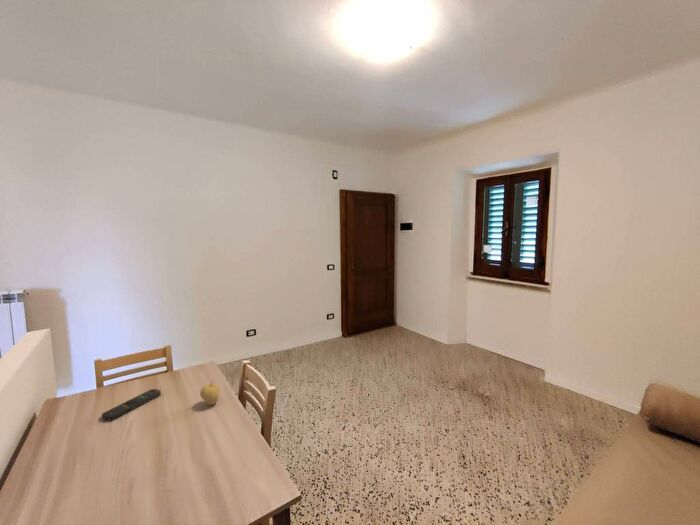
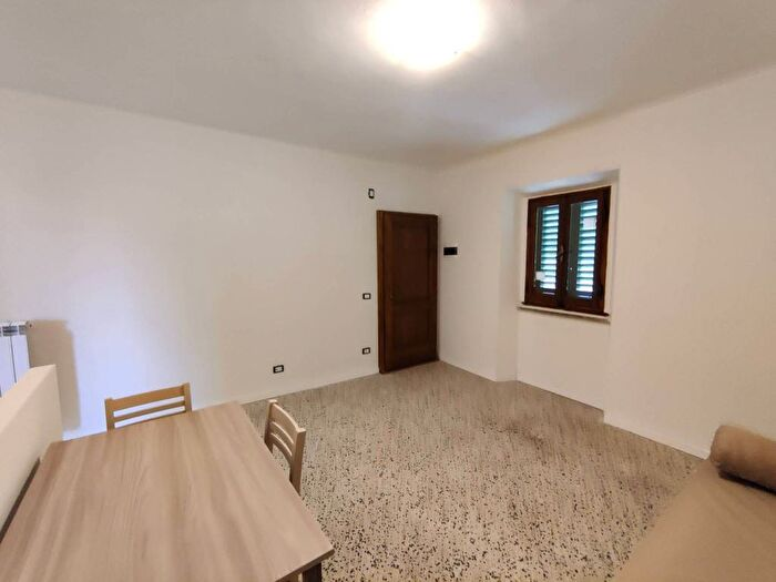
- remote control (133, 403)
- fruit (209, 392)
